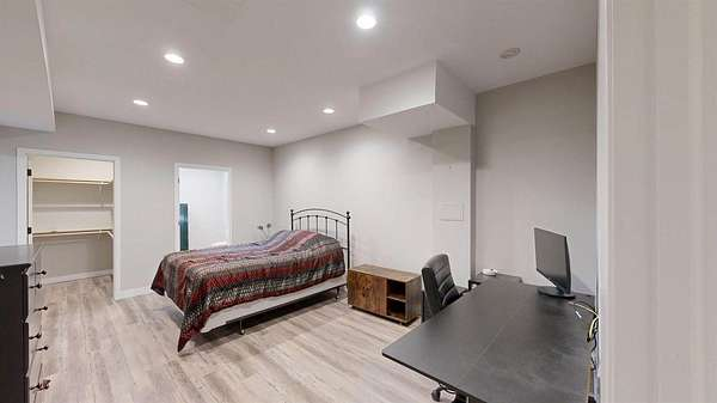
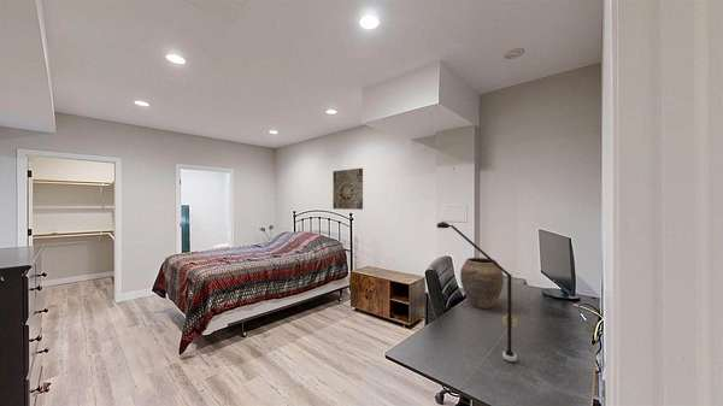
+ desk lamp (493, 263)
+ vase (481, 282)
+ wall art (347, 189)
